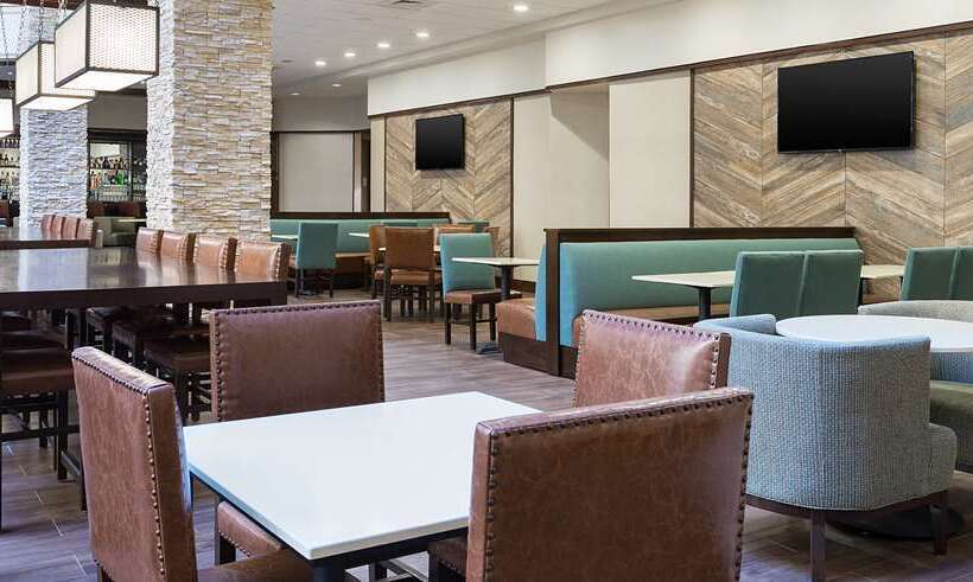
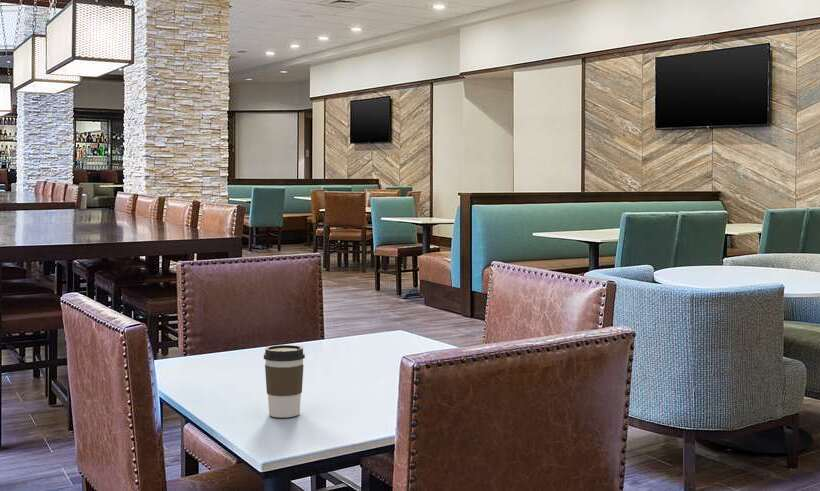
+ coffee cup (284, 380)
